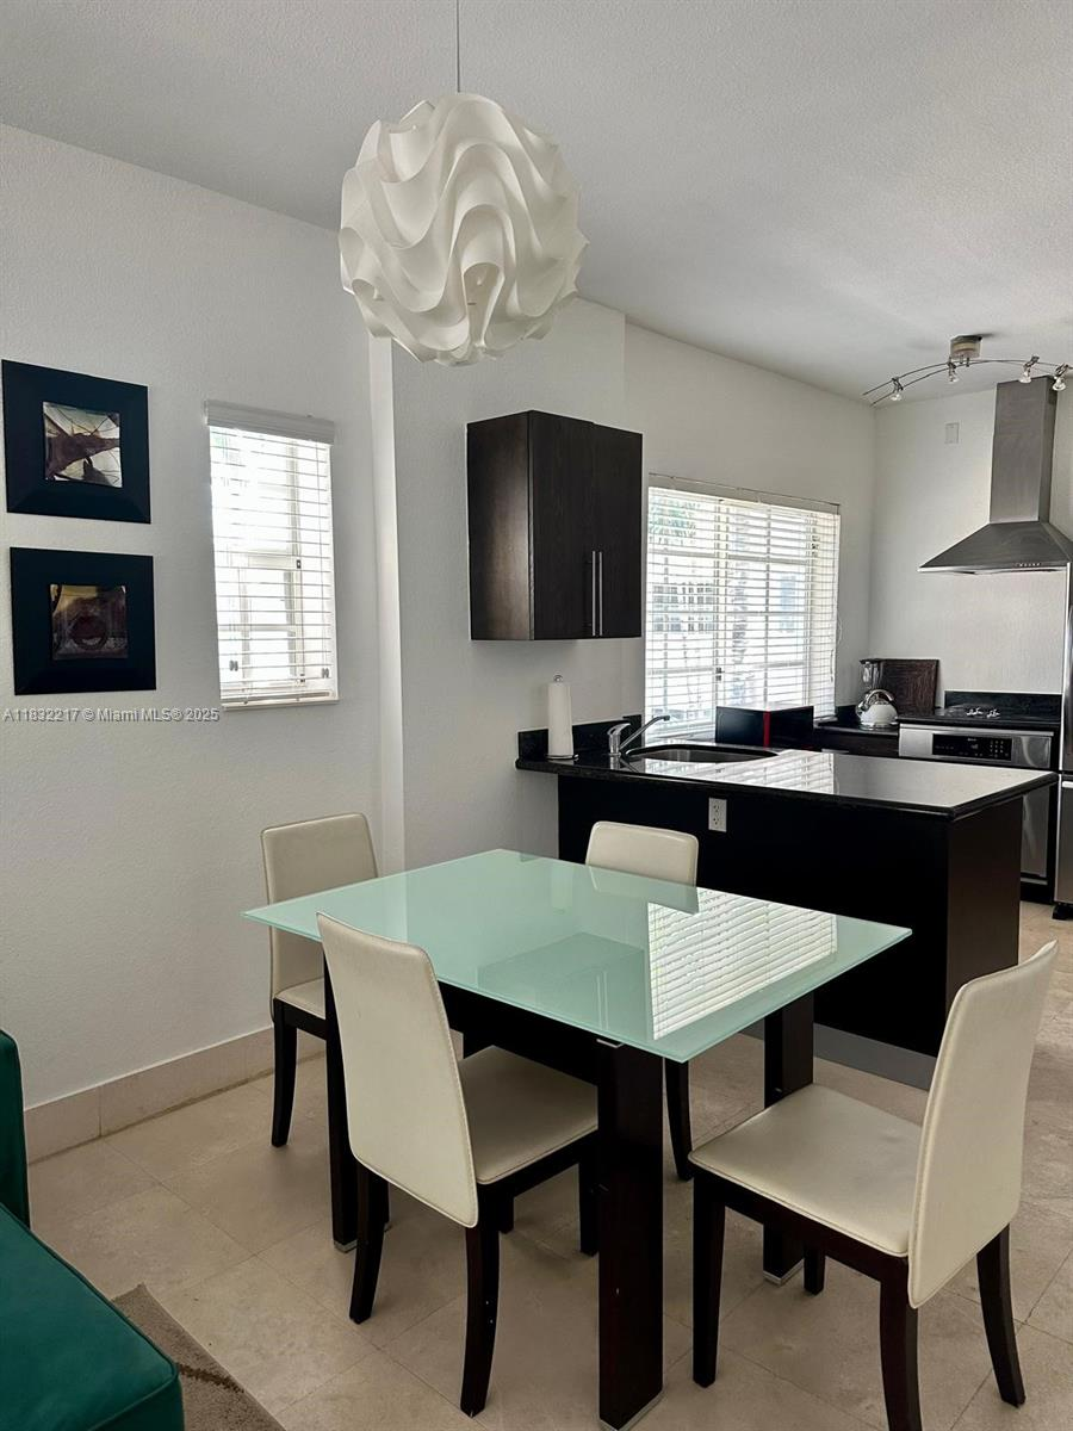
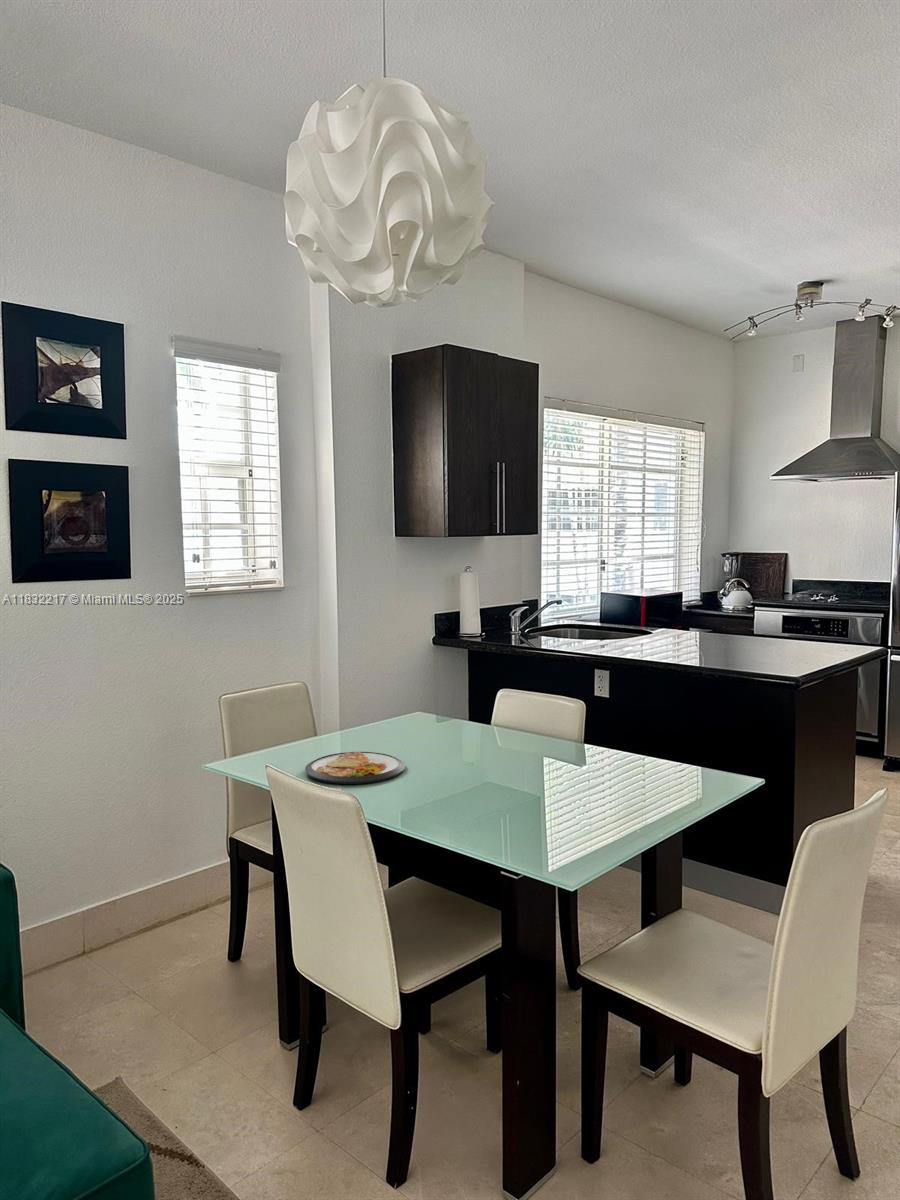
+ dish (355, 764)
